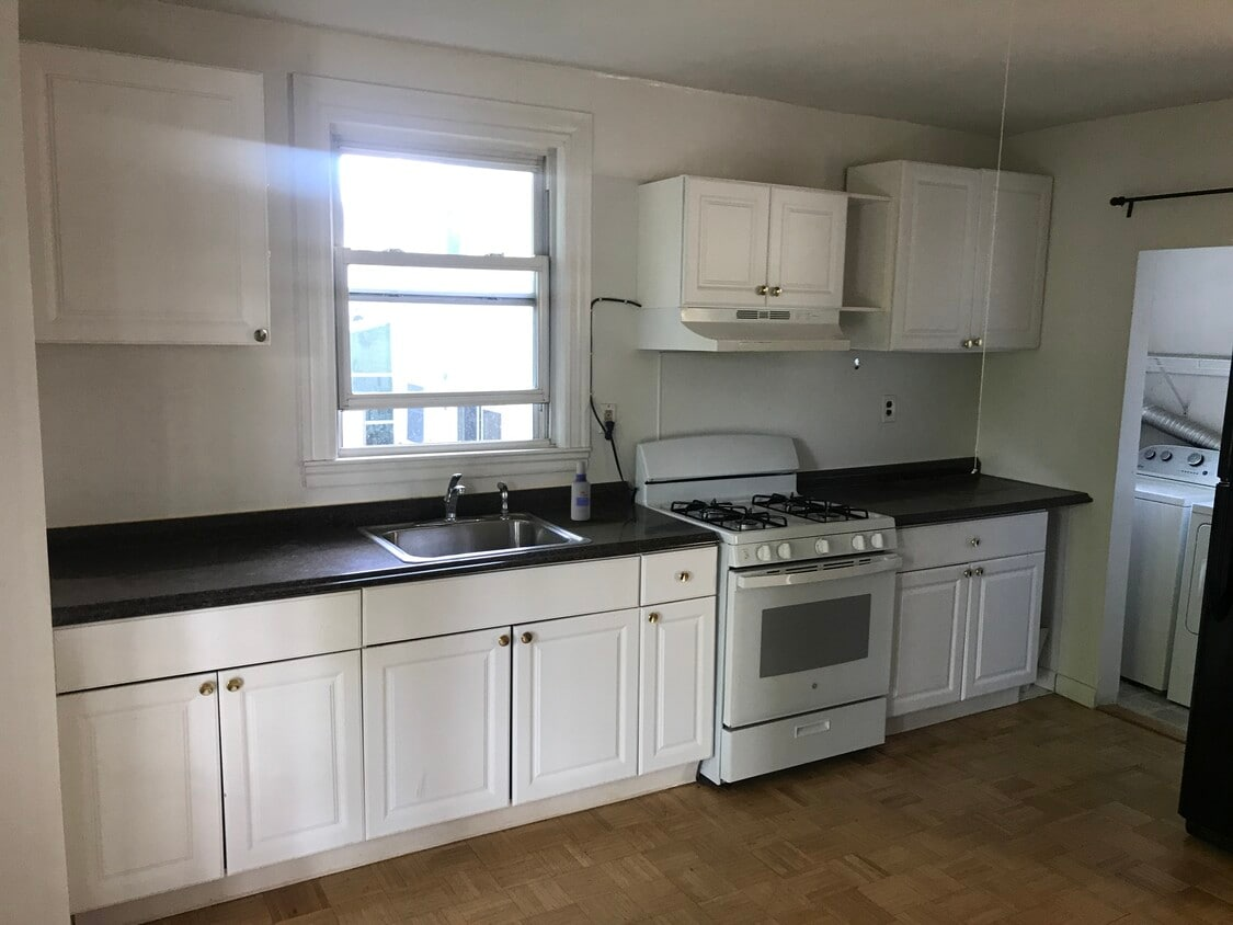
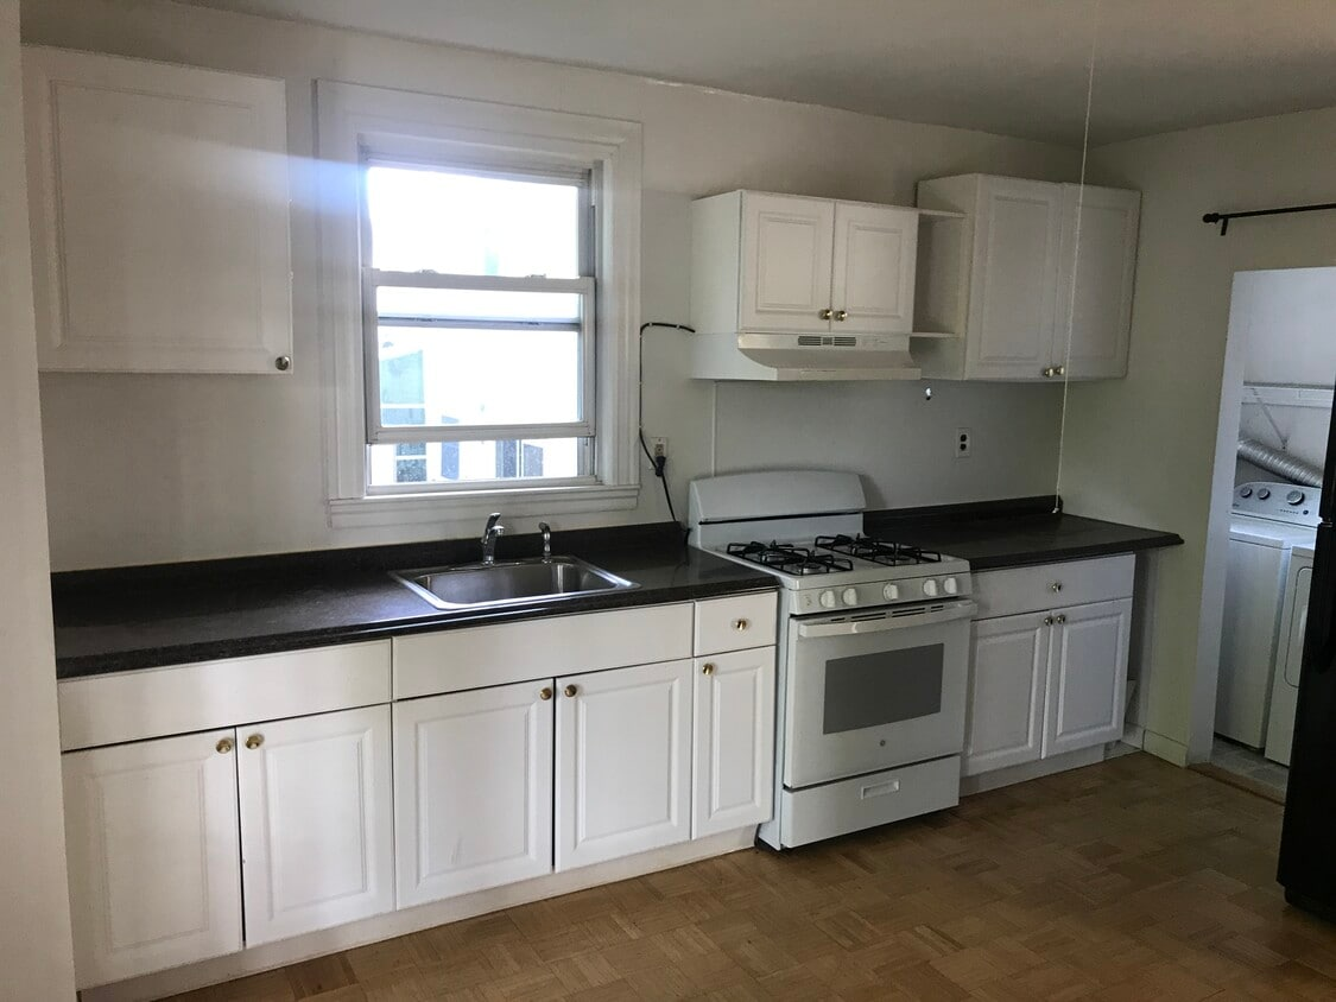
- spray bottle (581, 490)
